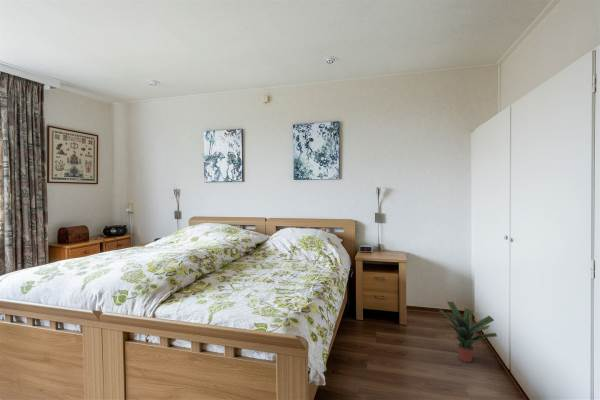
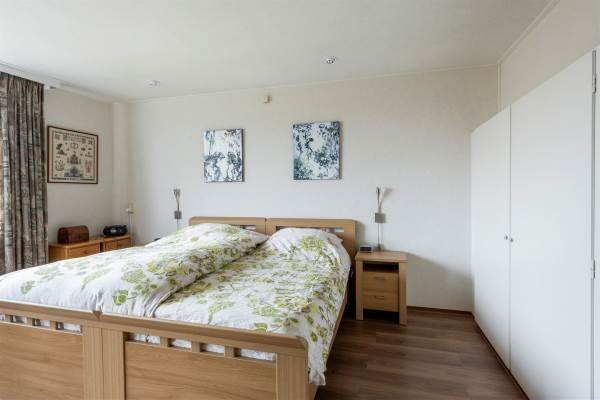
- potted plant (462, 332)
